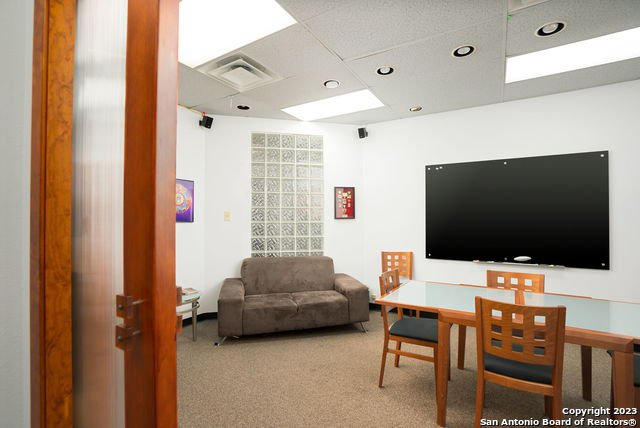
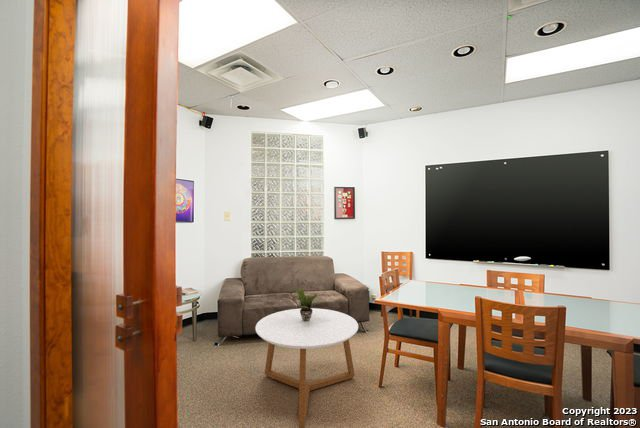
+ potted plant (305, 305)
+ coffee table (305, 356)
